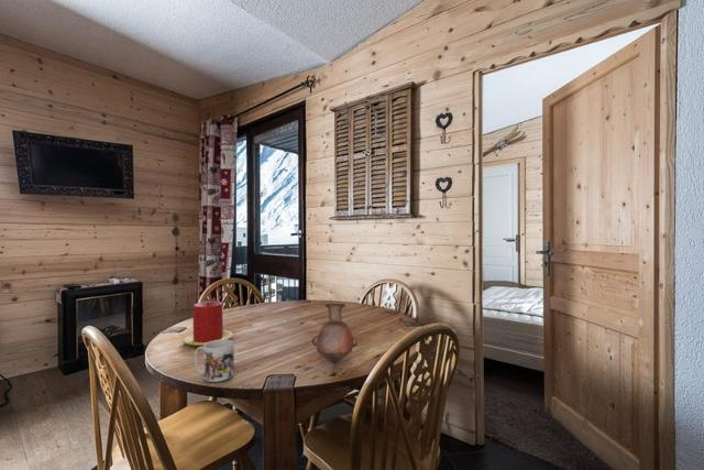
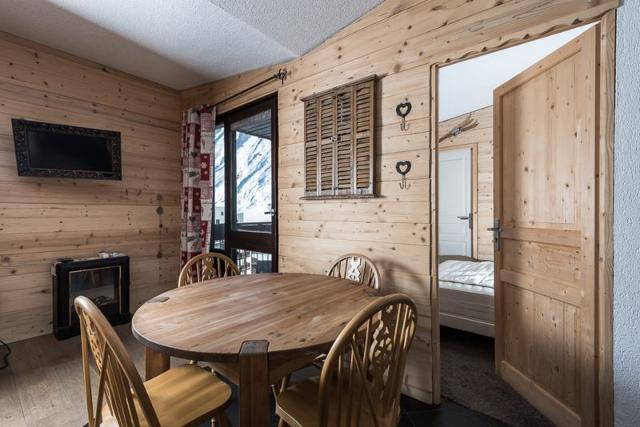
- vase (334, 332)
- mug (213, 360)
- candle (208, 321)
